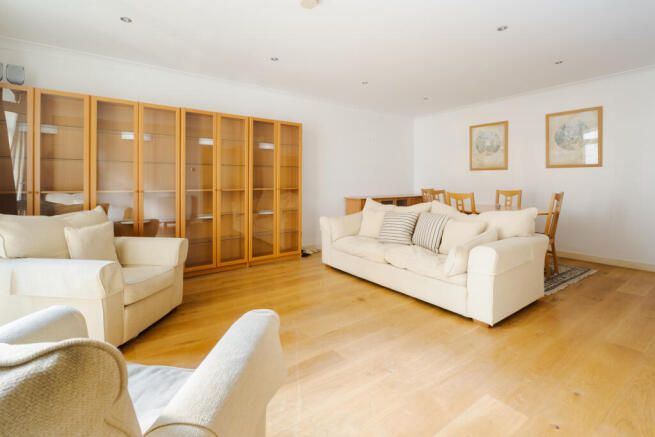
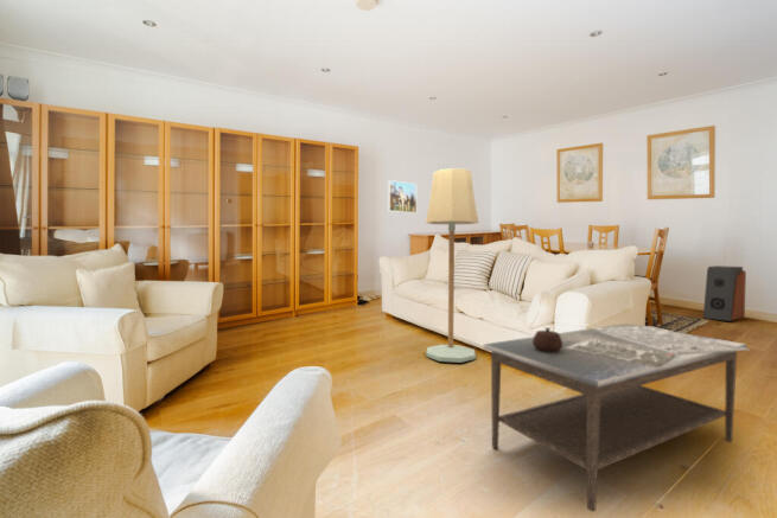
+ speaker (722, 292)
+ floor lamp (451, 263)
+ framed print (402, 197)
+ coffee table (622, 385)
